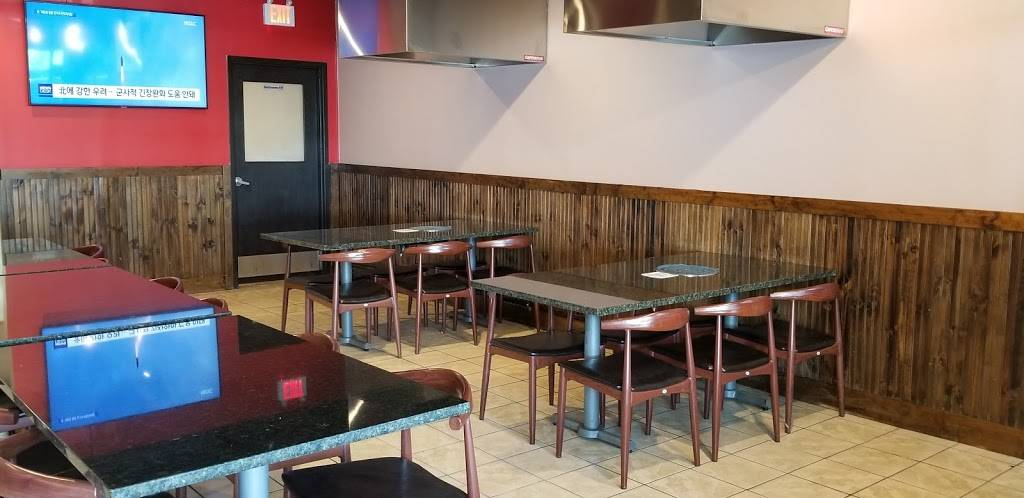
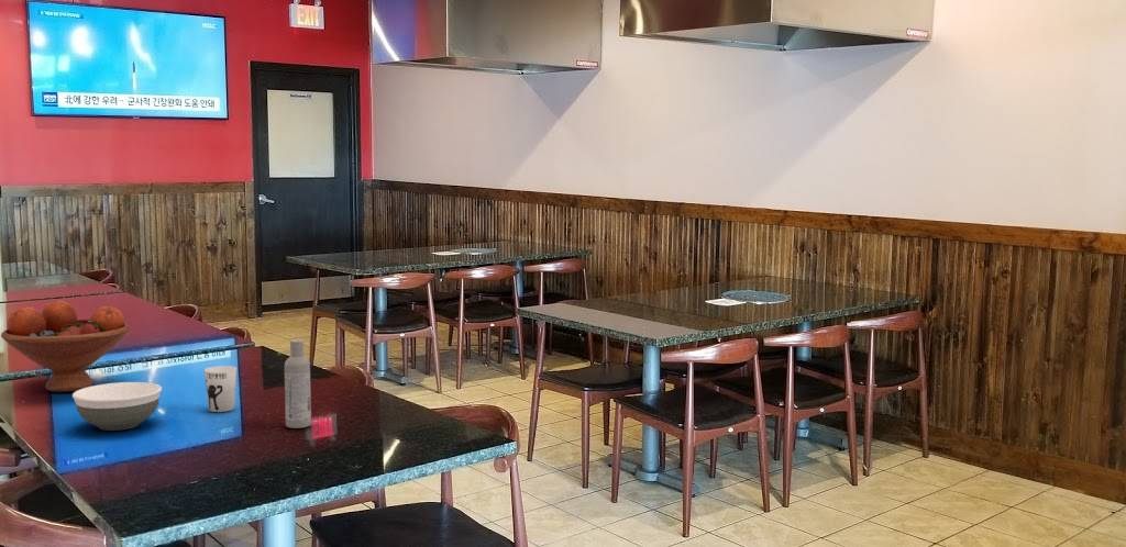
+ bottle (297, 382)
+ bowl (118, 408)
+ cup (220, 389)
+ fruit bowl (67, 346)
